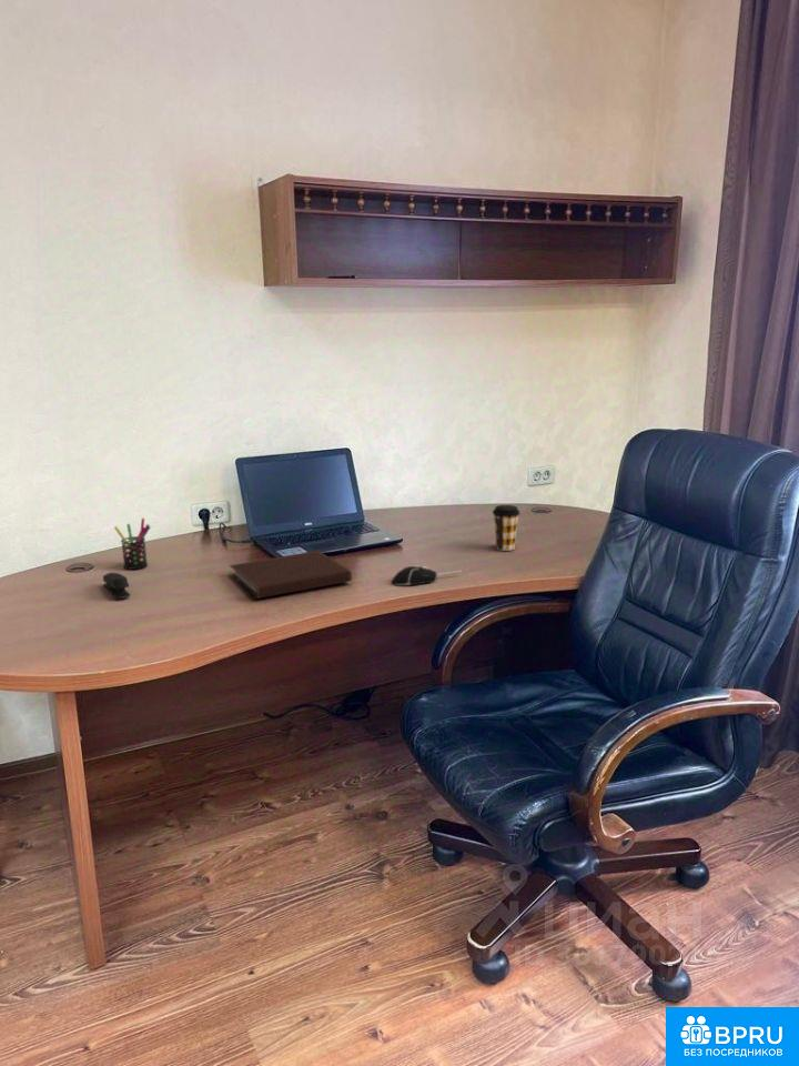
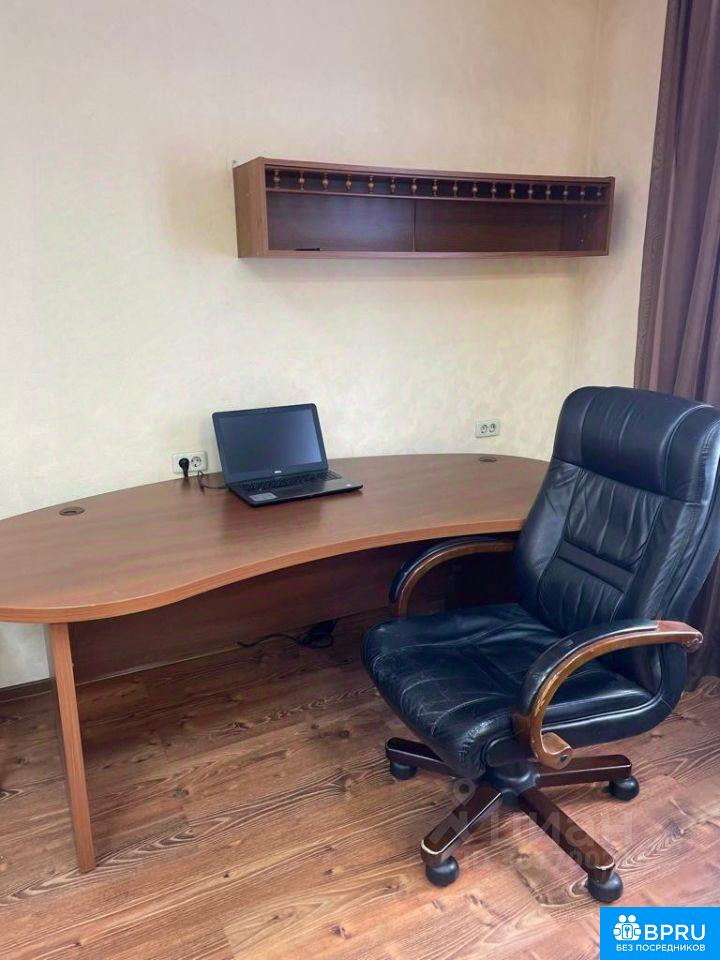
- notebook (290, 573)
- computer mouse (427, 571)
- stapler (115, 581)
- pen holder (133, 542)
- coffee cup (505, 527)
